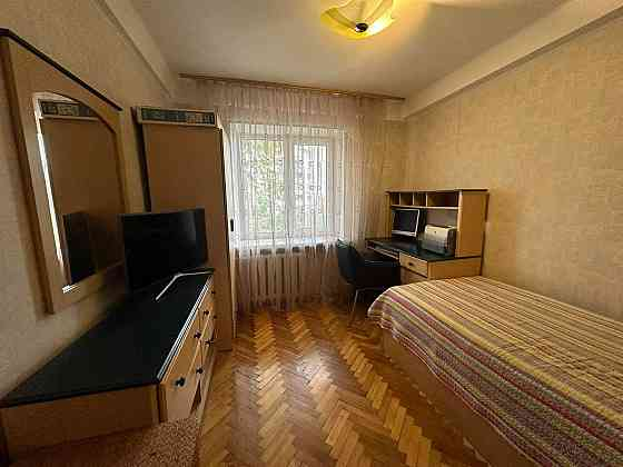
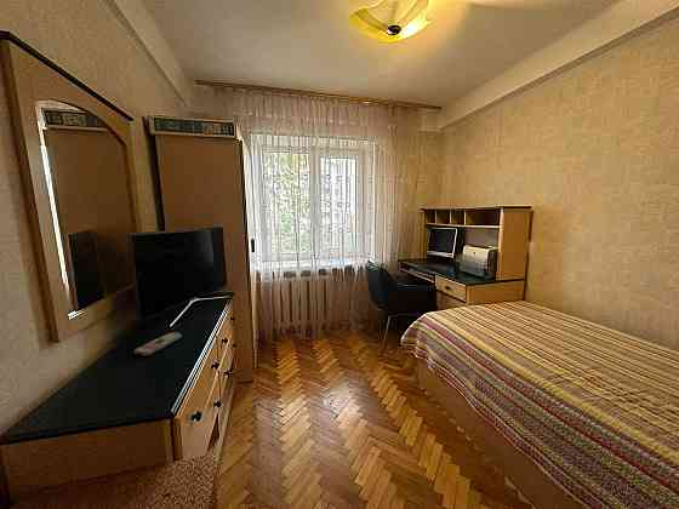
+ remote control (160, 343)
